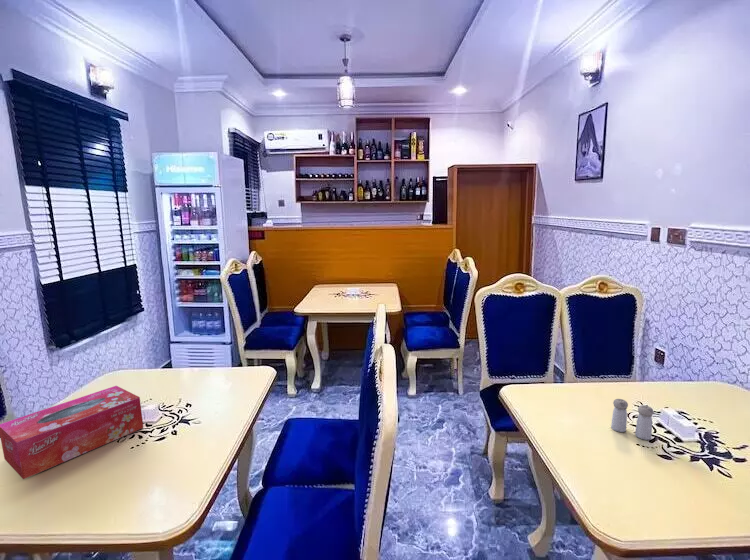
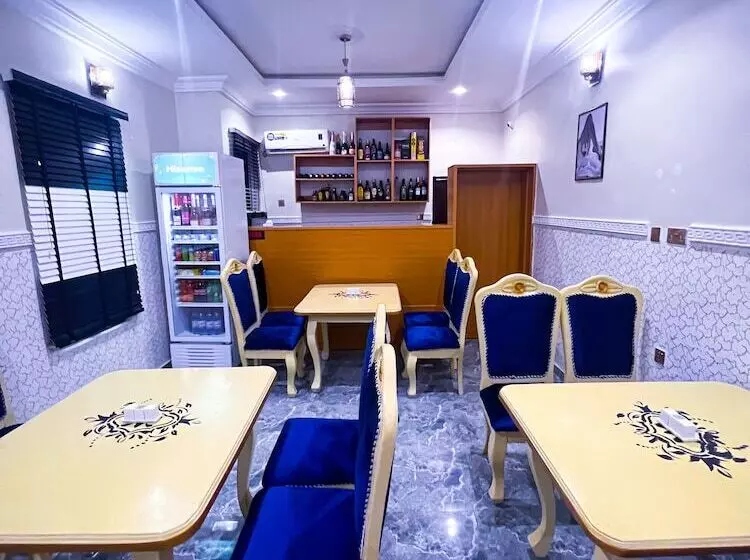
- tissue box (75, 426)
- salt and pepper shaker (626, 418)
